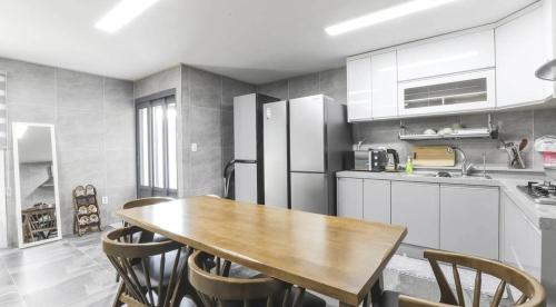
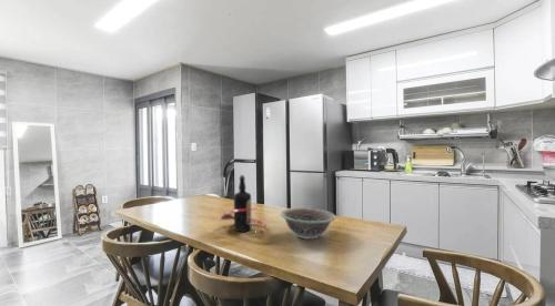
+ decorative bowl (307, 224)
+ bottle (243, 202)
